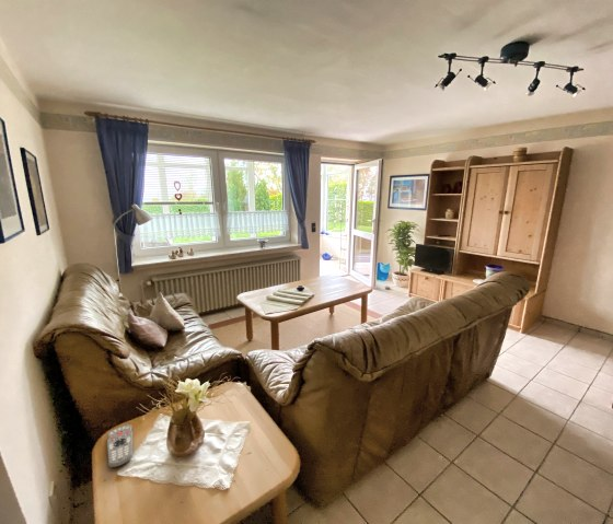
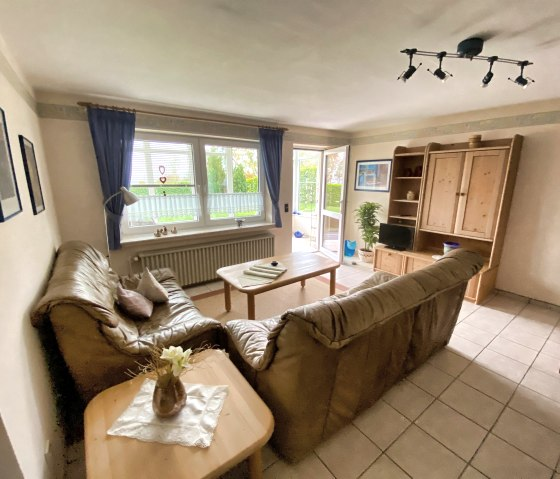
- remote control (119, 445)
